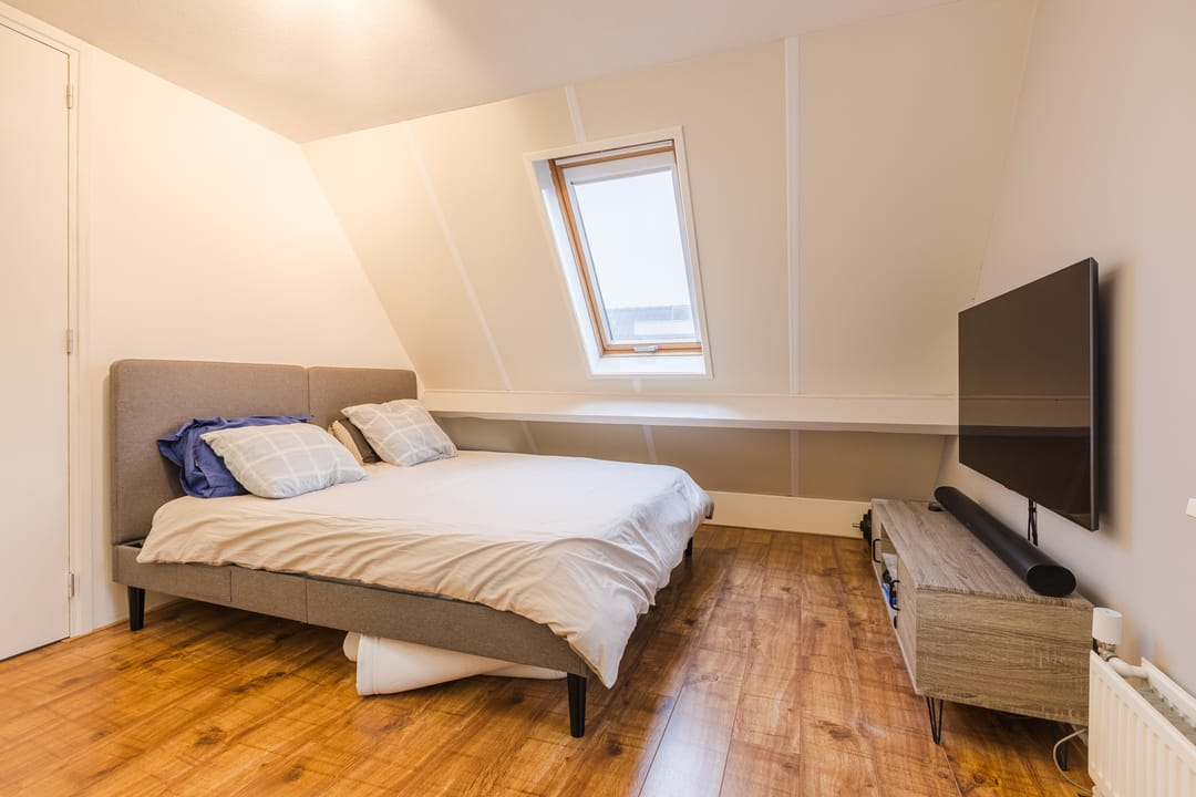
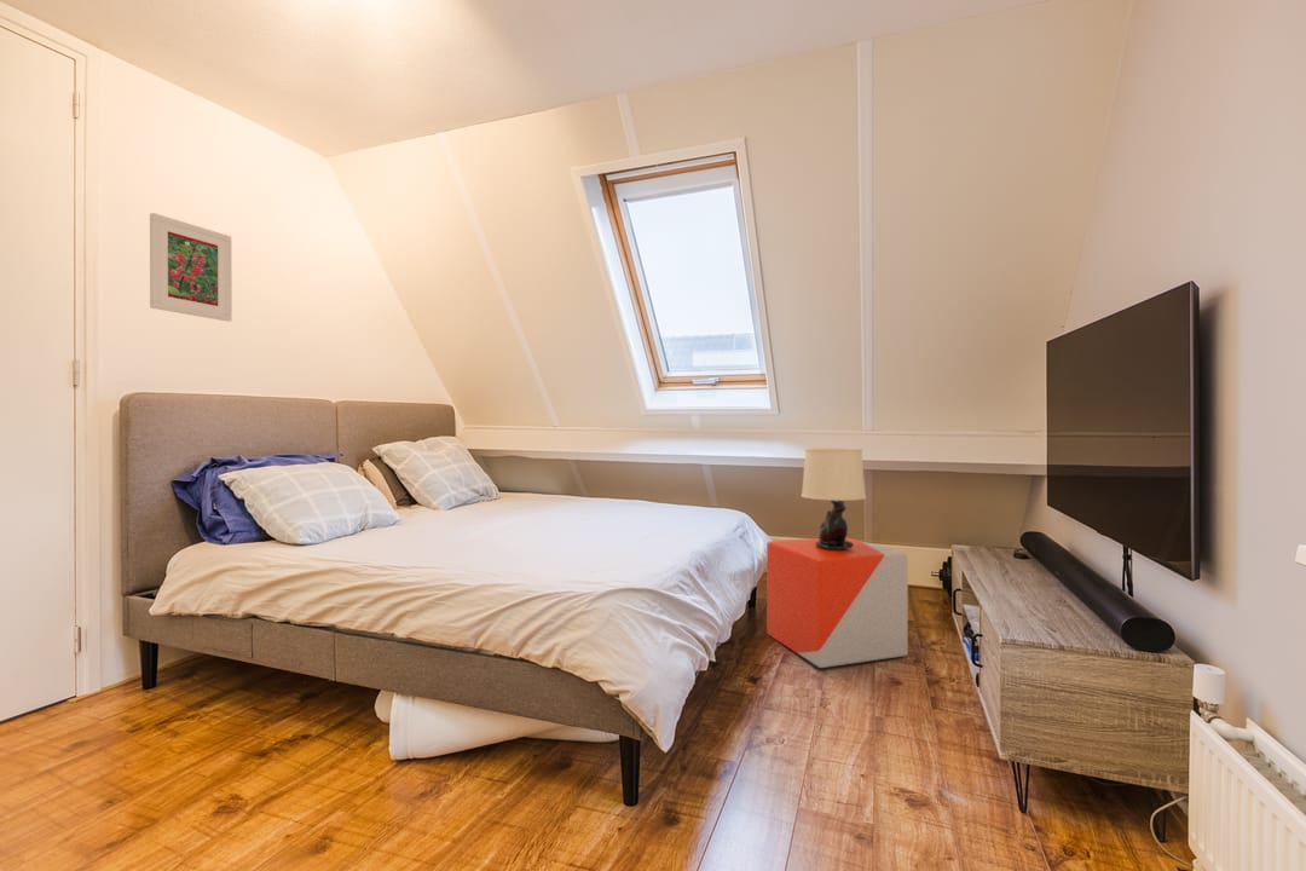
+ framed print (192, 270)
+ stool (833, 595)
+ table lamp (833, 497)
